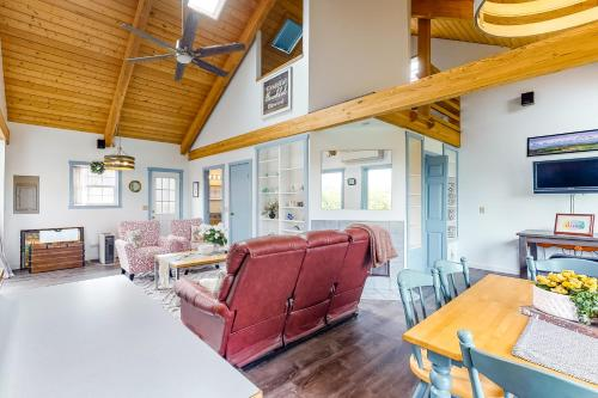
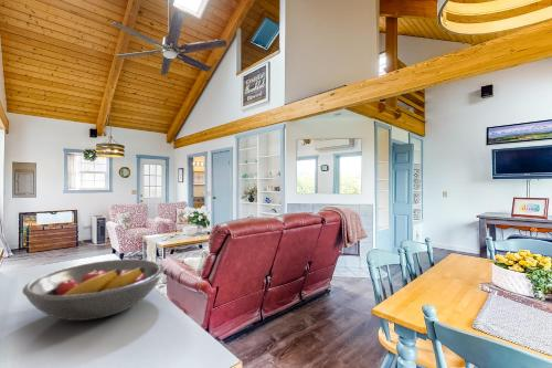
+ fruit bowl (100, 286)
